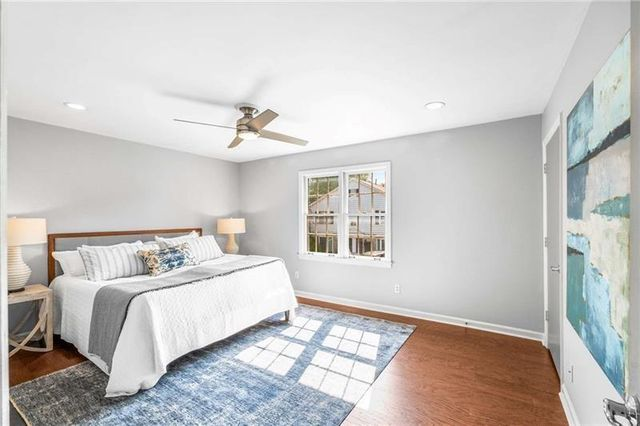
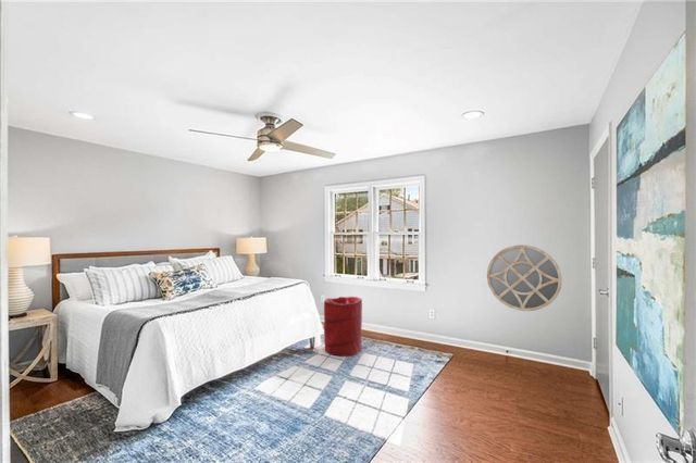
+ home mirror (522, 277)
+ laundry hamper (343, 323)
